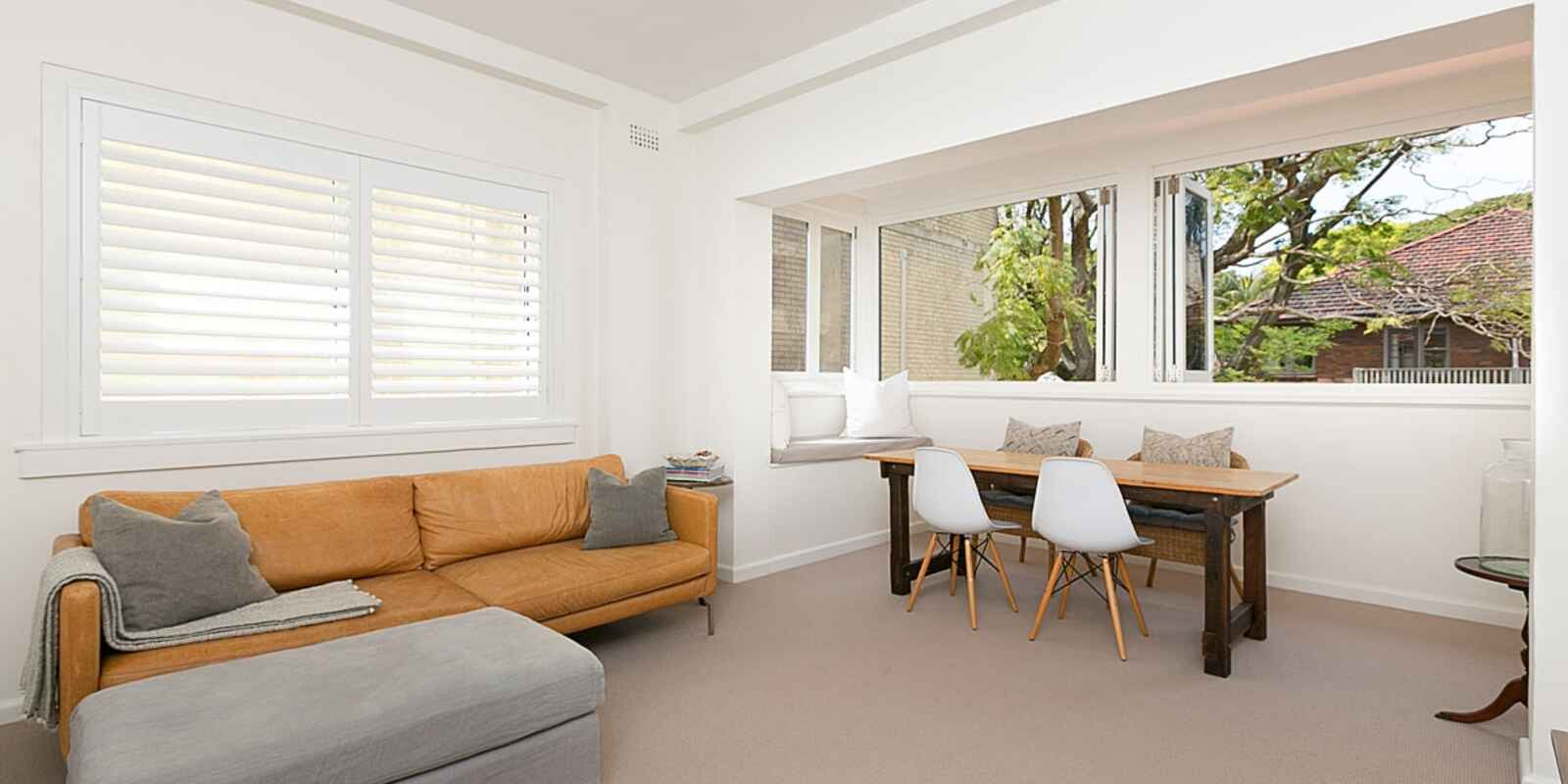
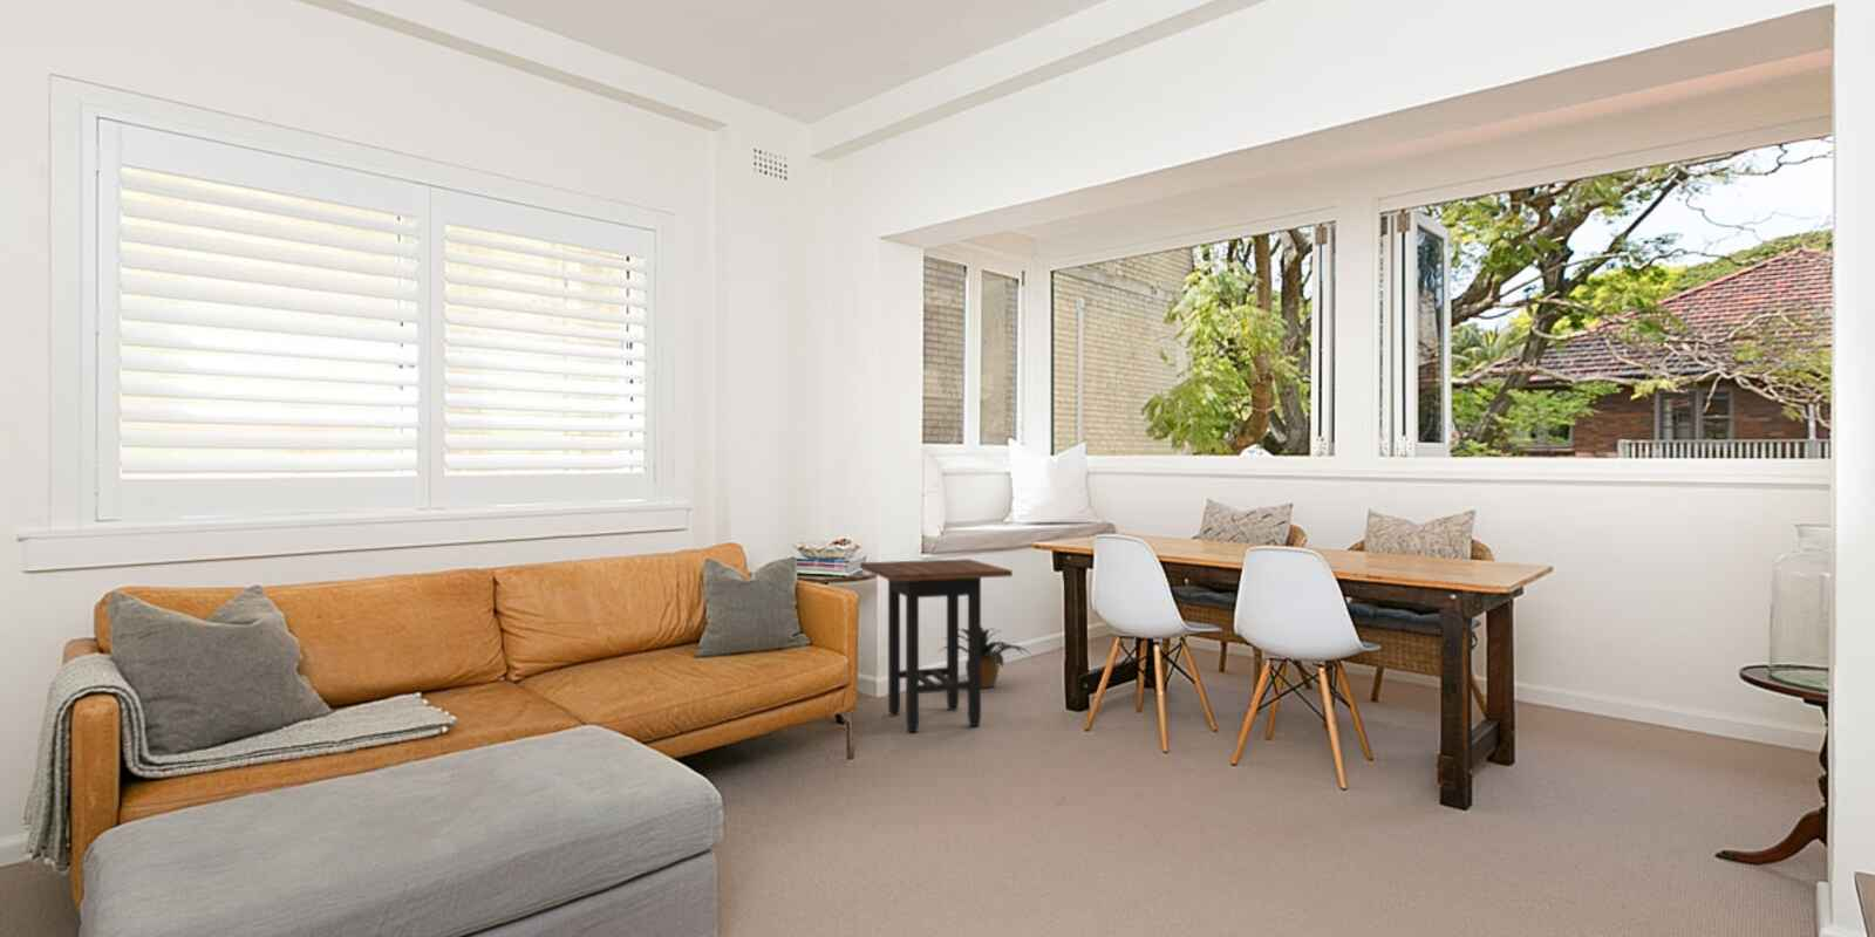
+ side table (947, 643)
+ potted plant (984, 656)
